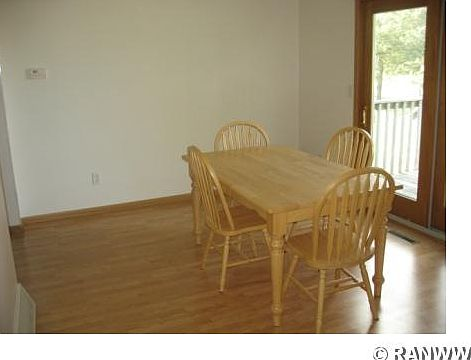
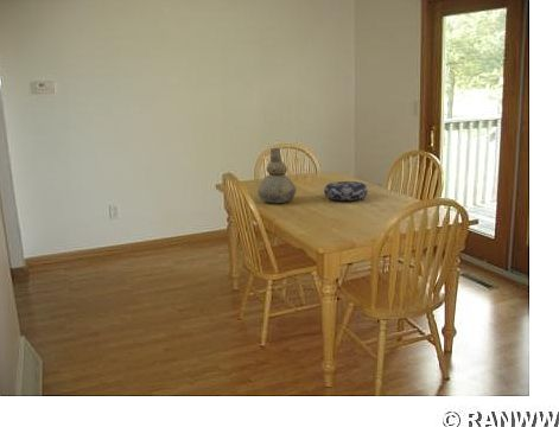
+ decorative bowl (345, 191)
+ vase (275, 174)
